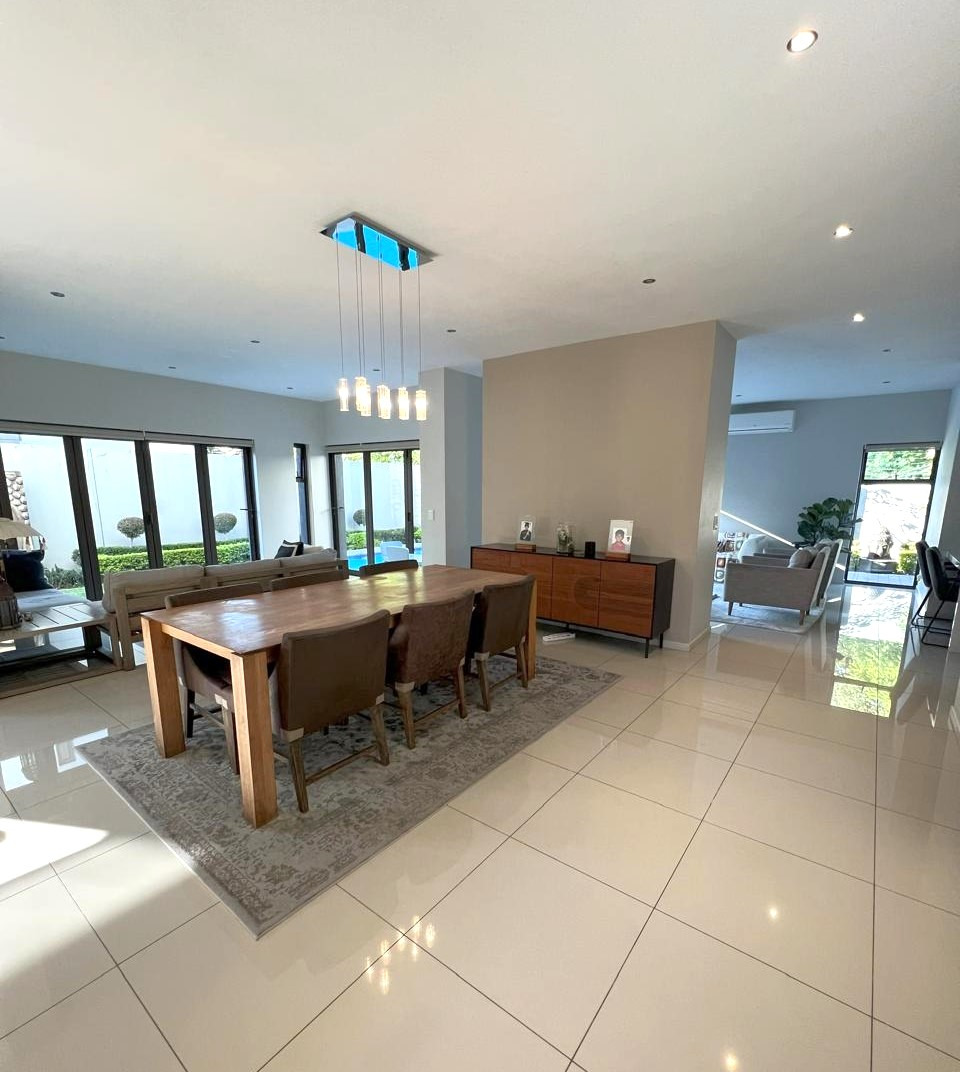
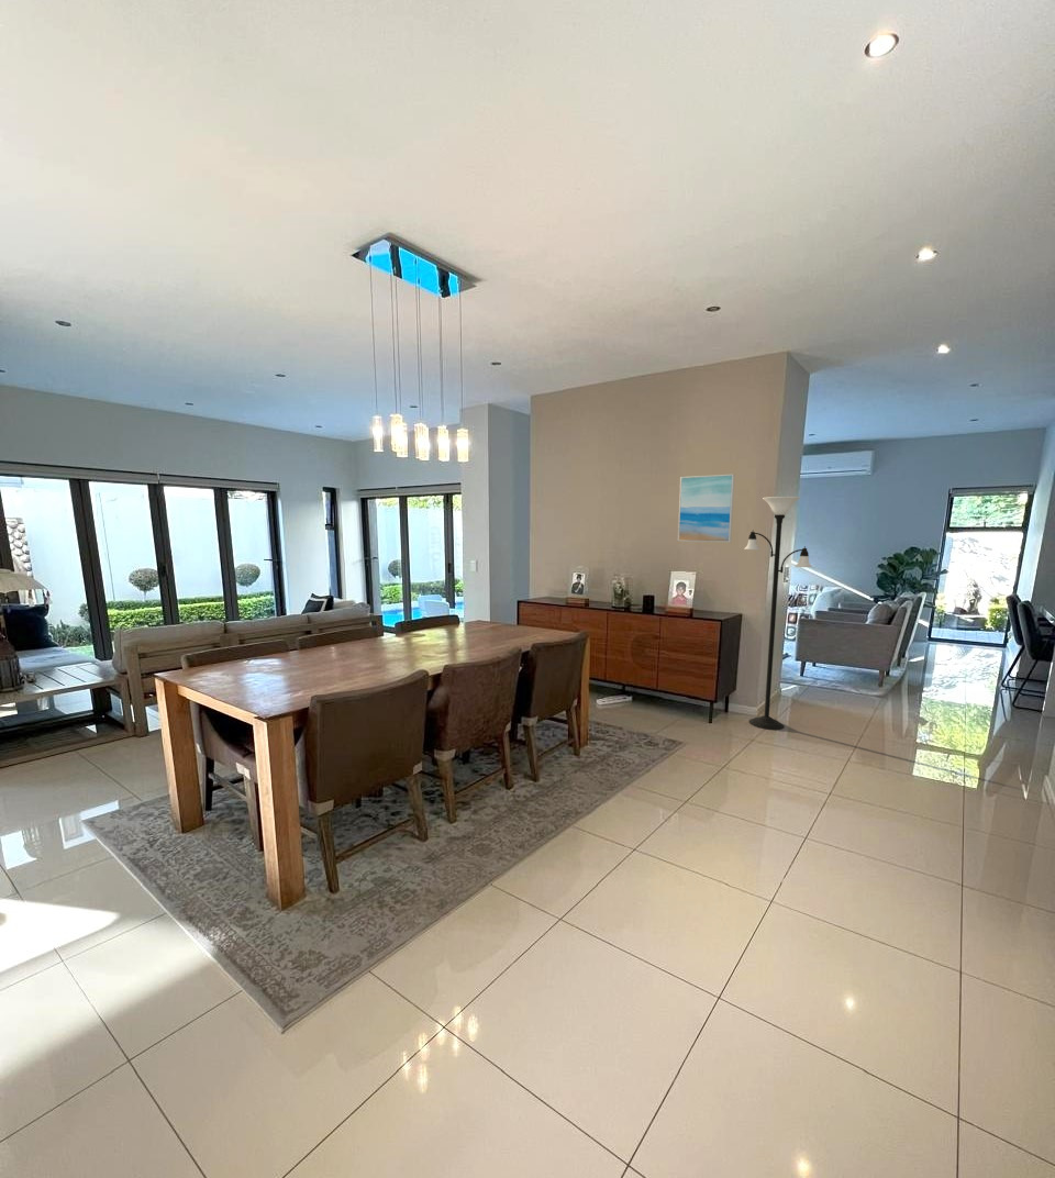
+ wall art (704, 509)
+ floor lamp (773, 613)
